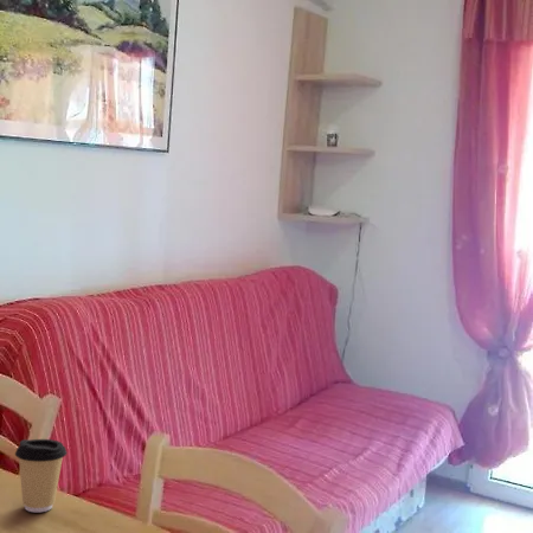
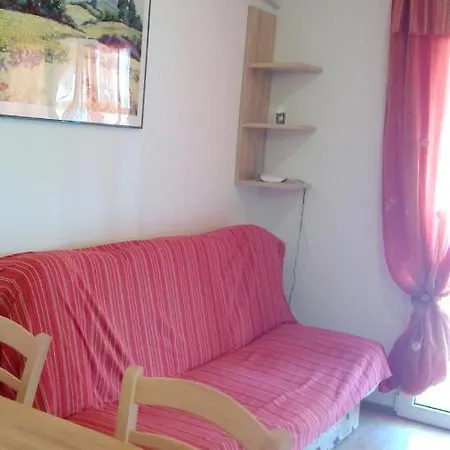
- coffee cup (39, 474)
